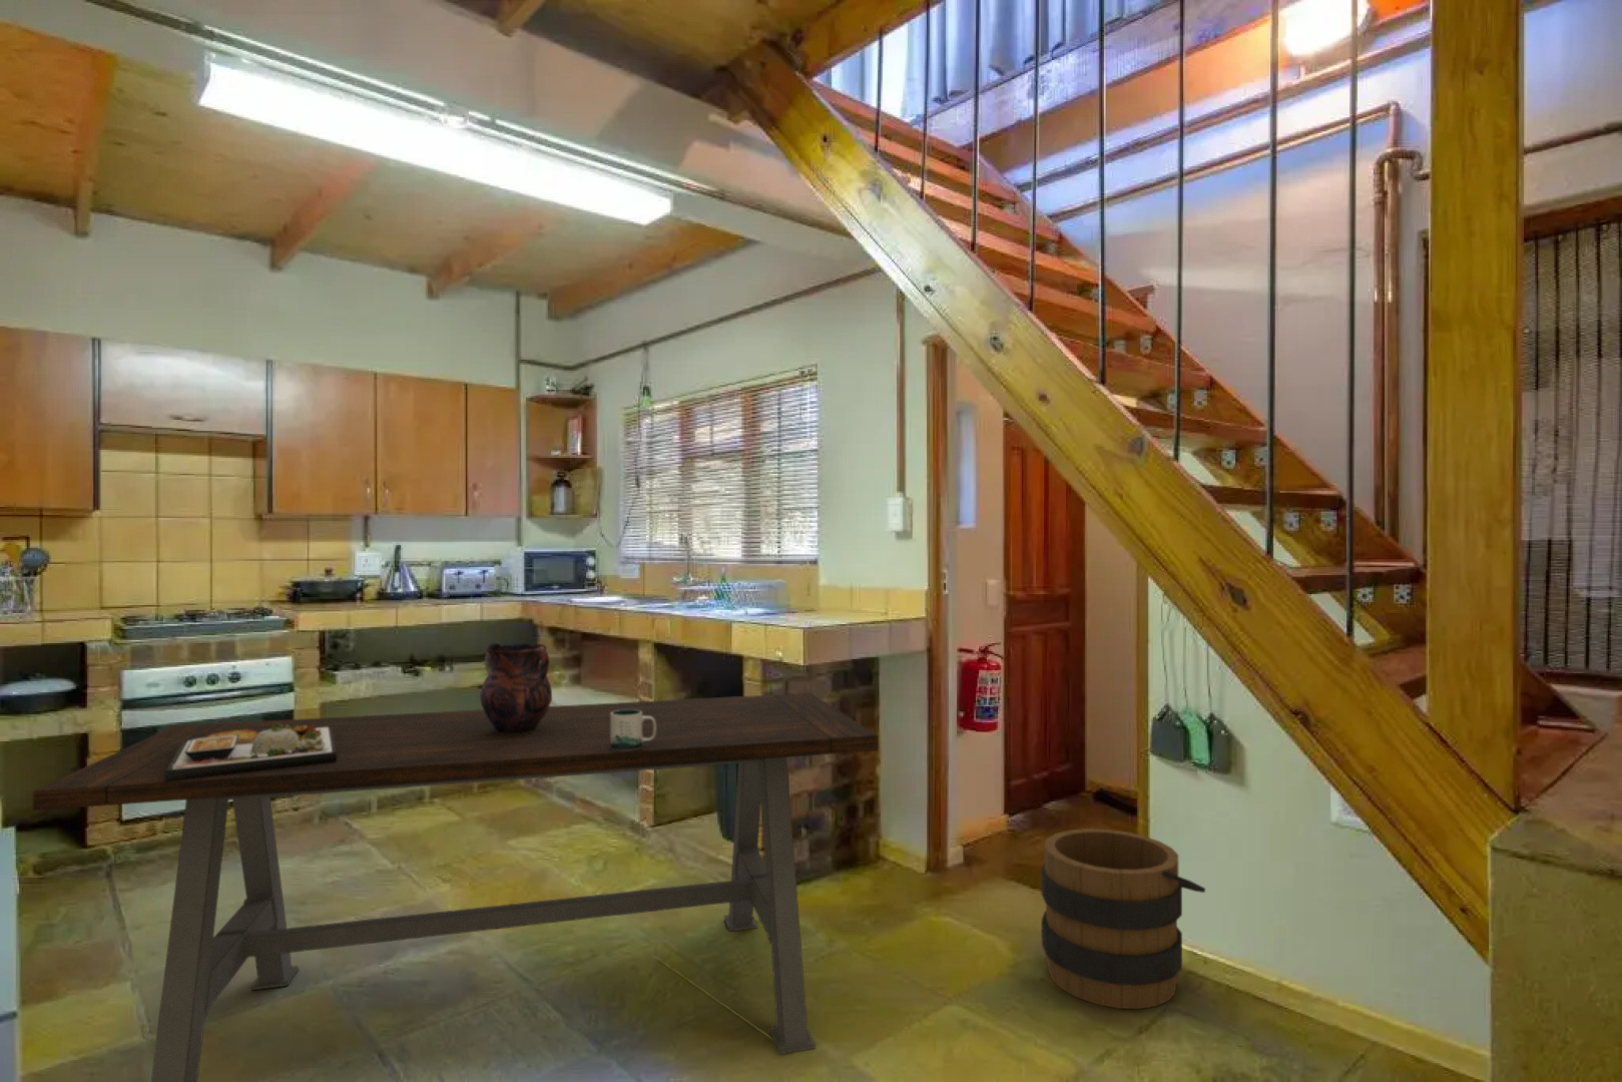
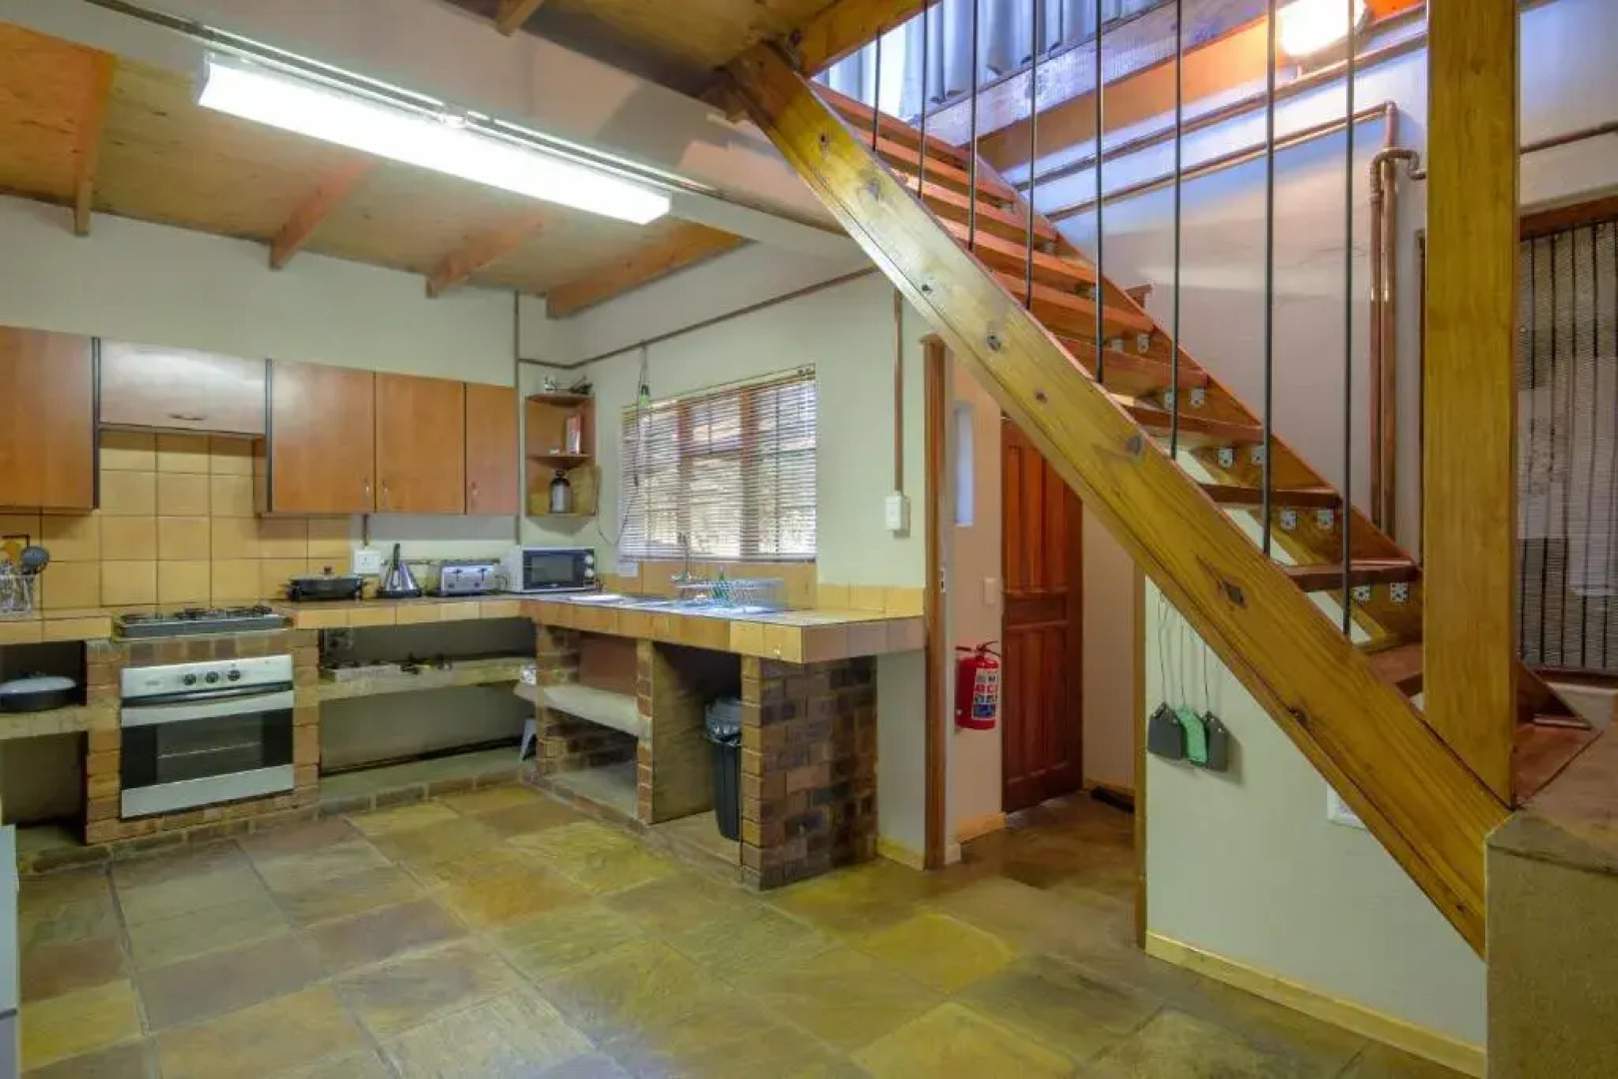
- food plate (257, 739)
- vase (516, 686)
- mug (633, 728)
- bucket (1115, 909)
- dining table (521, 902)
